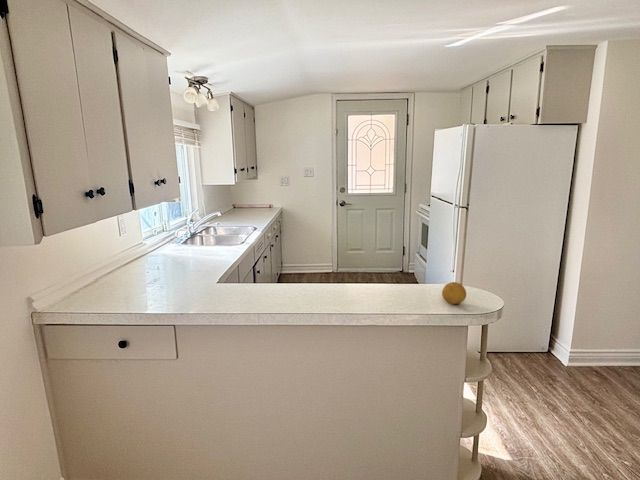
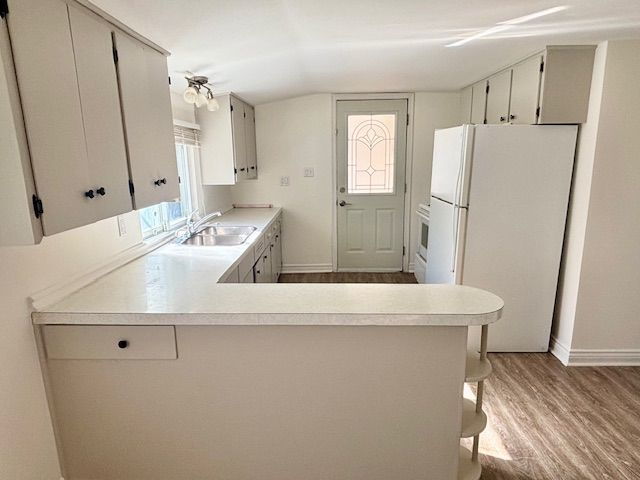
- fruit (454, 293)
